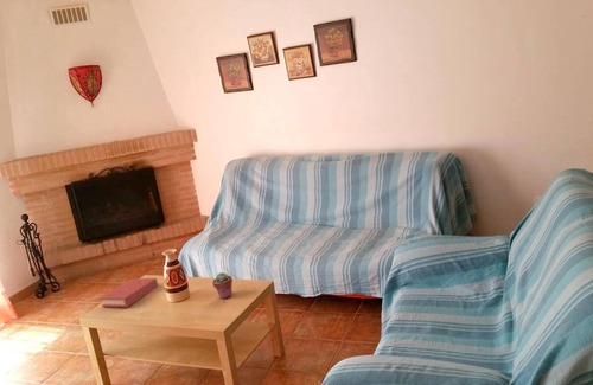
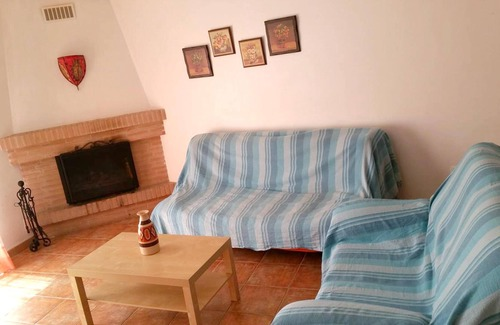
- book (129, 291)
- potted succulent (223, 283)
